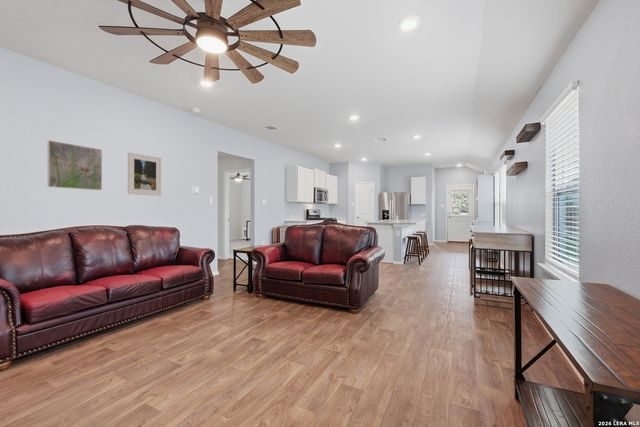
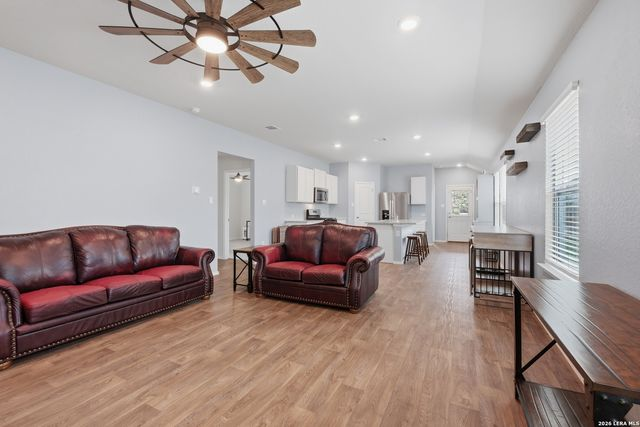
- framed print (76, 167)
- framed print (145, 175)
